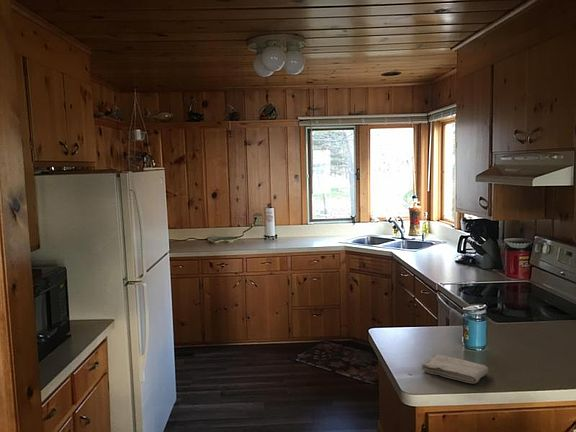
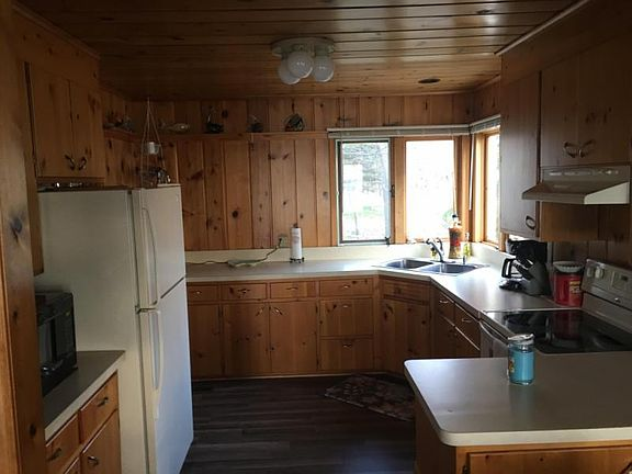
- washcloth (454, 367)
